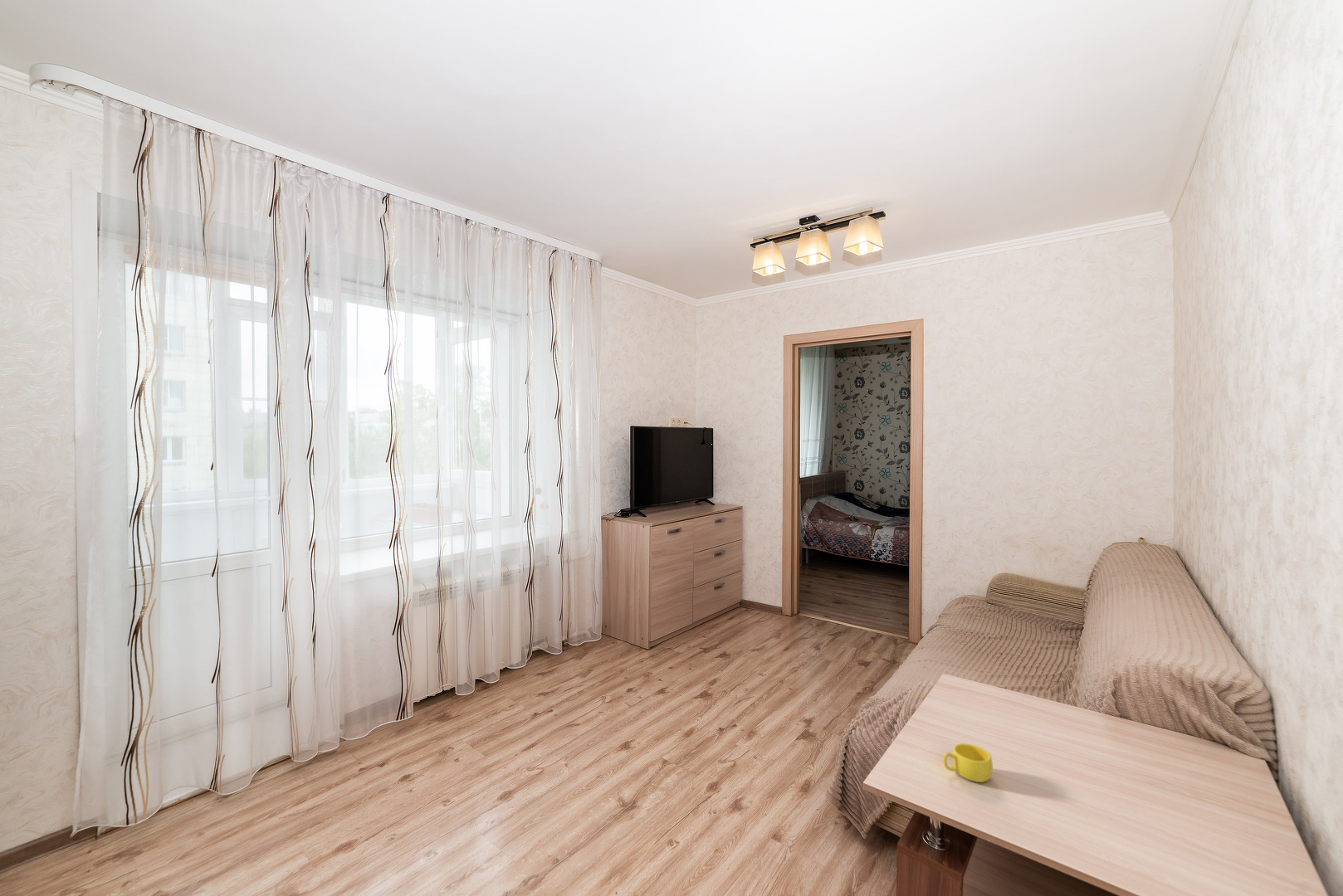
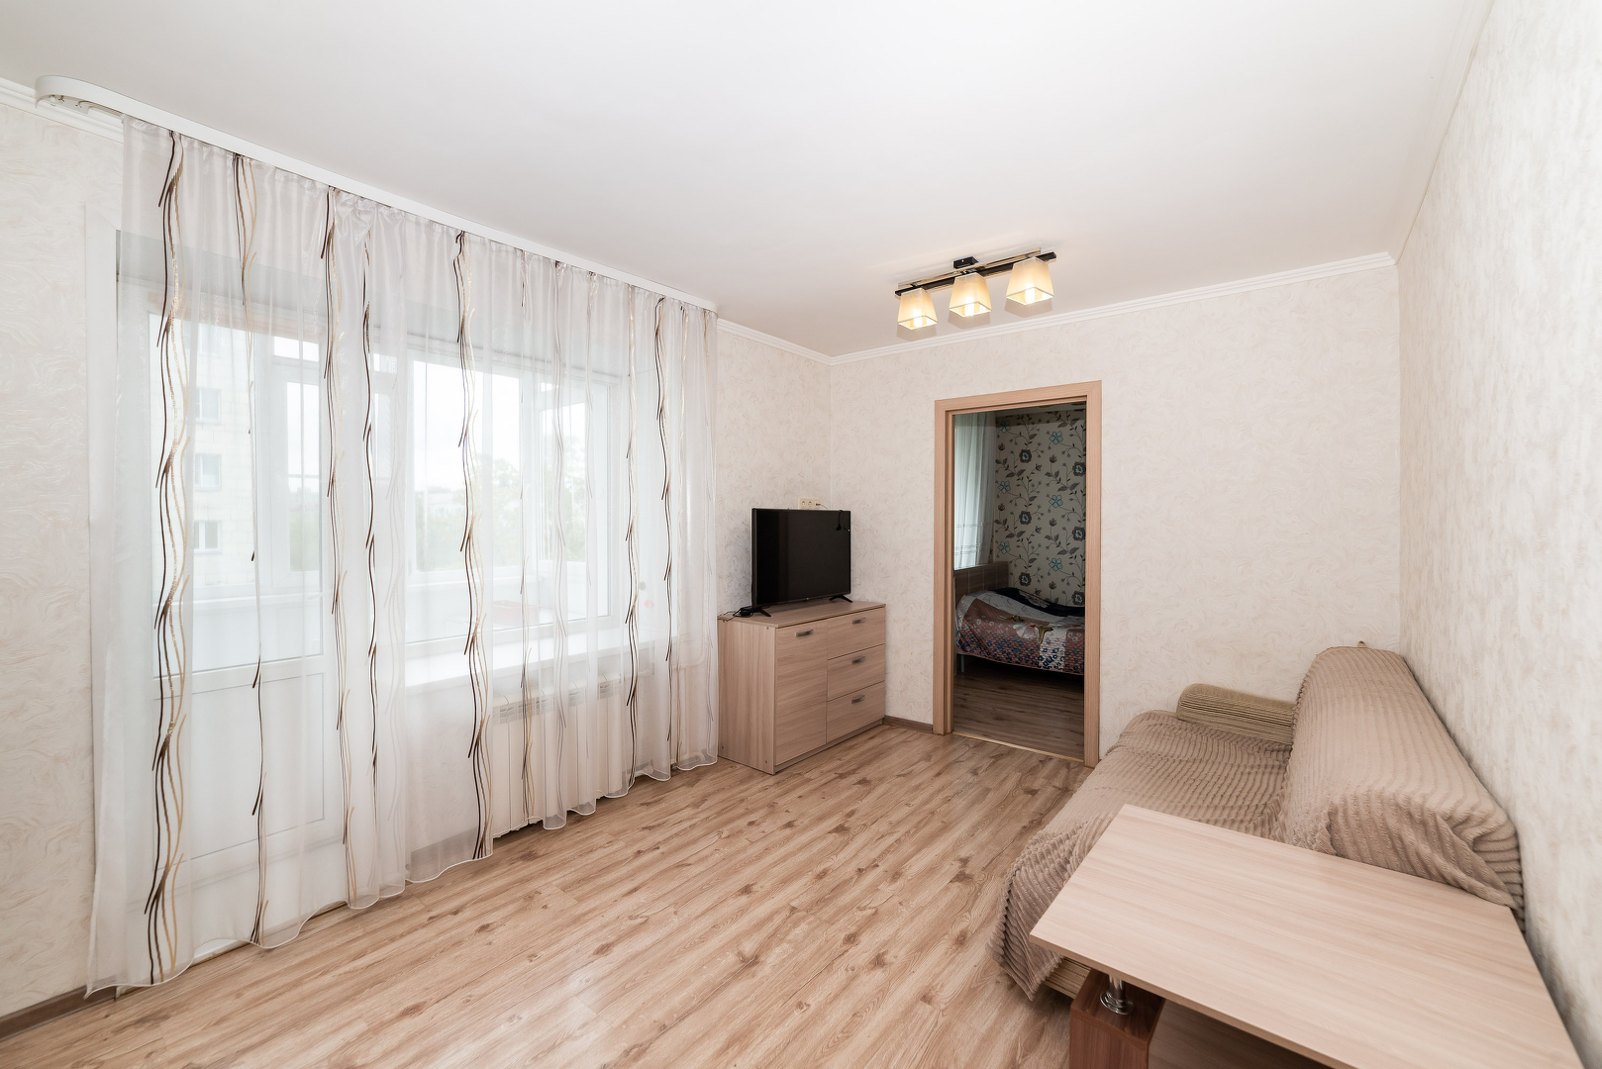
- cup (966, 762)
